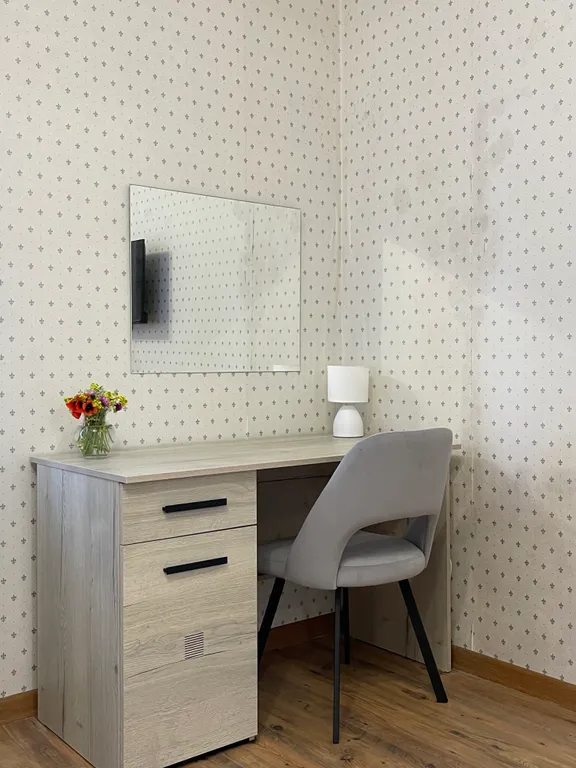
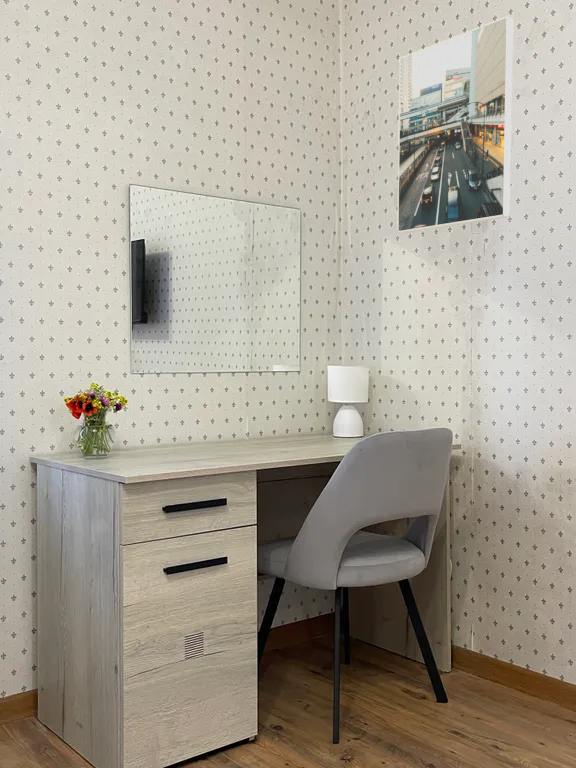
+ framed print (451, 132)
